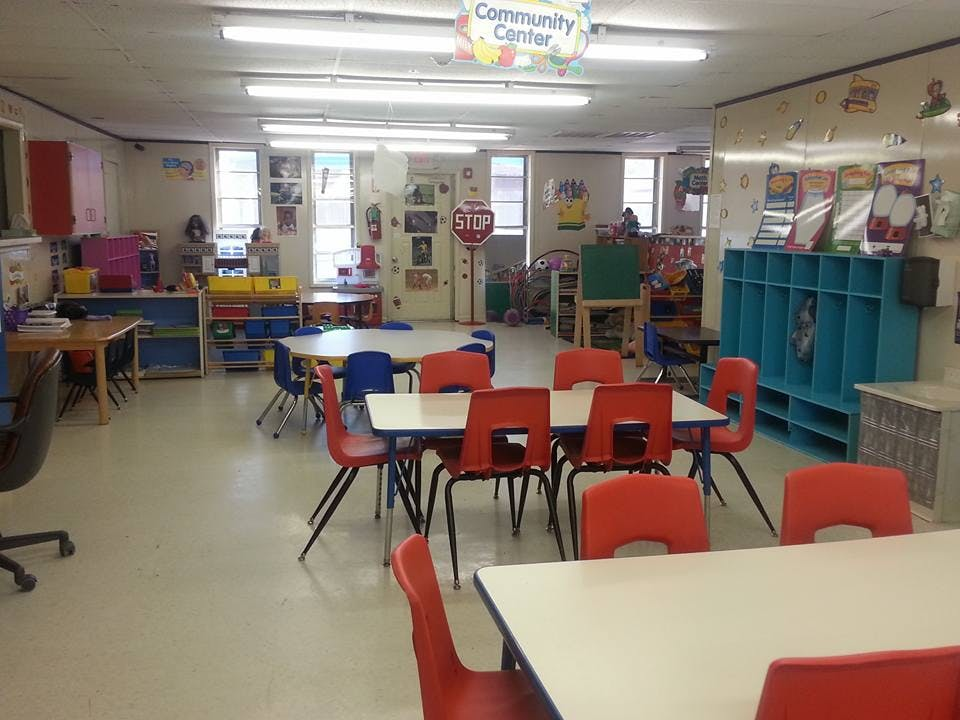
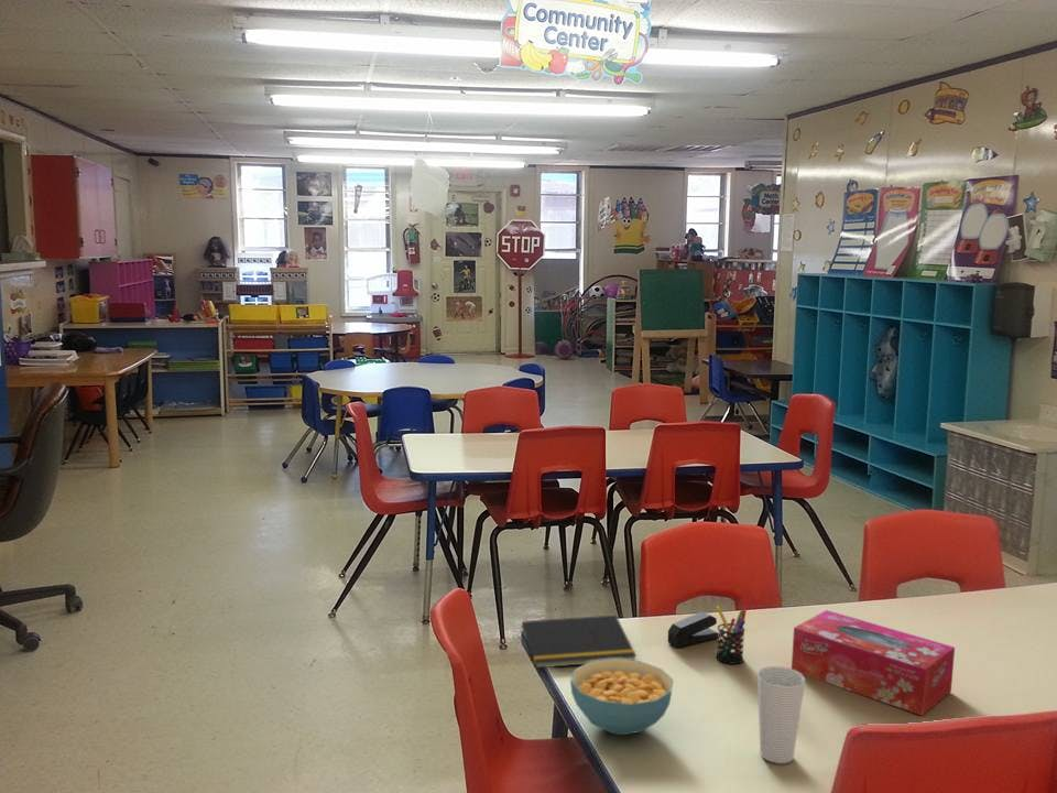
+ tissue box (871, 659)
+ notepad (577, 640)
+ stapler (693, 628)
+ cereal bowl (621, 704)
+ pen holder (733, 631)
+ cup (778, 716)
